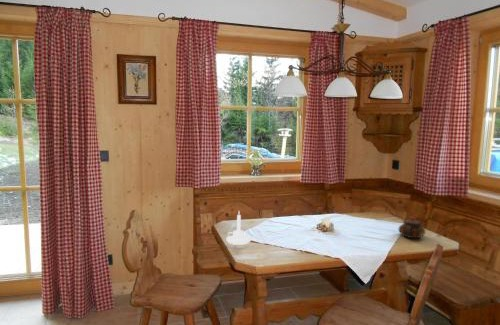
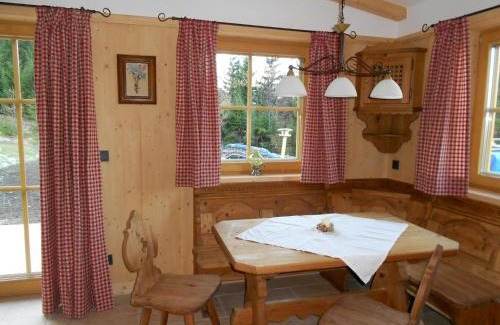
- teapot (412, 226)
- candle holder (238, 226)
